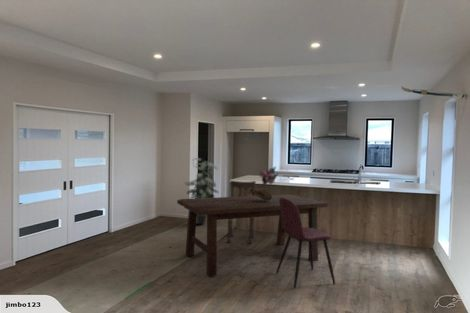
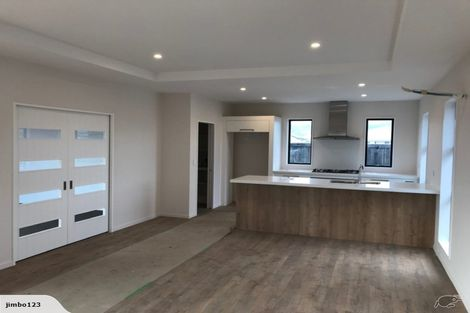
- dining chair (250, 218)
- indoor plant (200, 191)
- dining table (250, 217)
- bouquet (263, 183)
- dining chair (303, 238)
